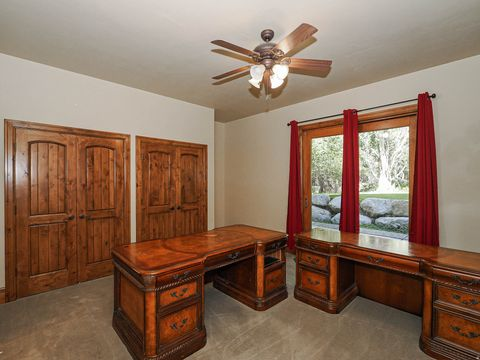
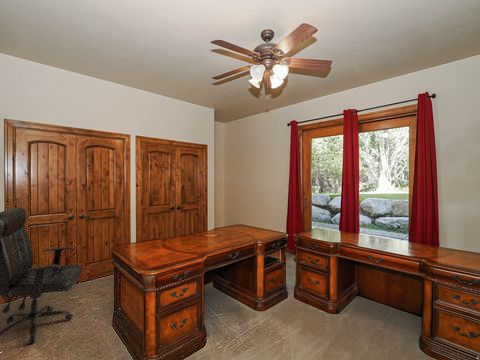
+ office chair (40, 267)
